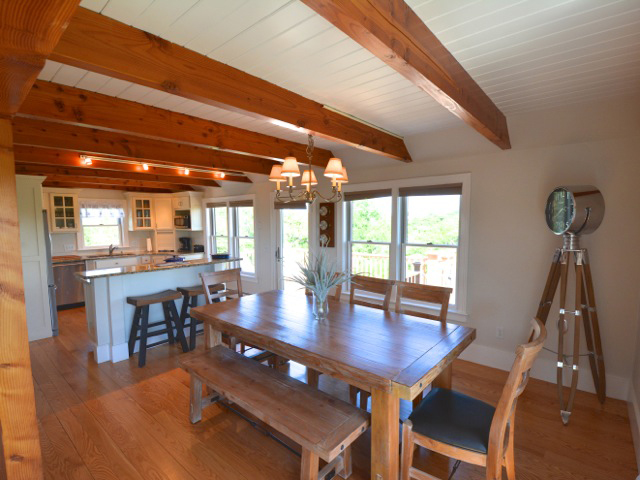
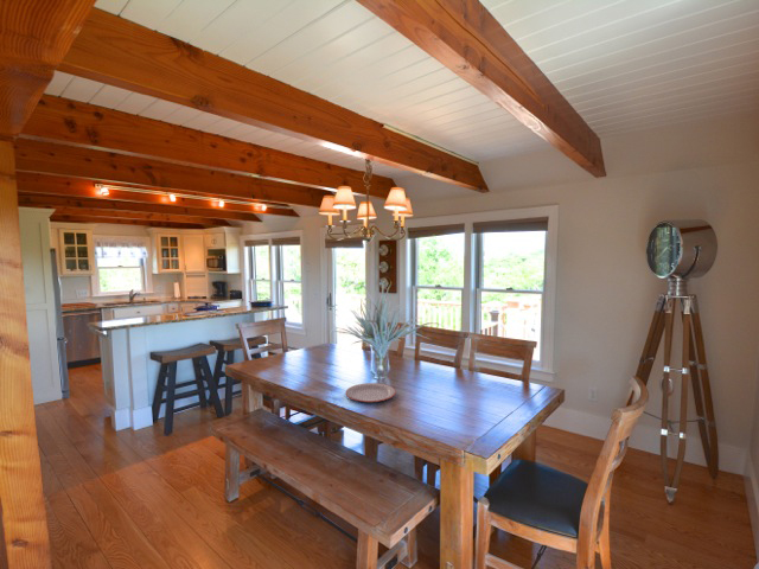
+ plate (370, 392)
